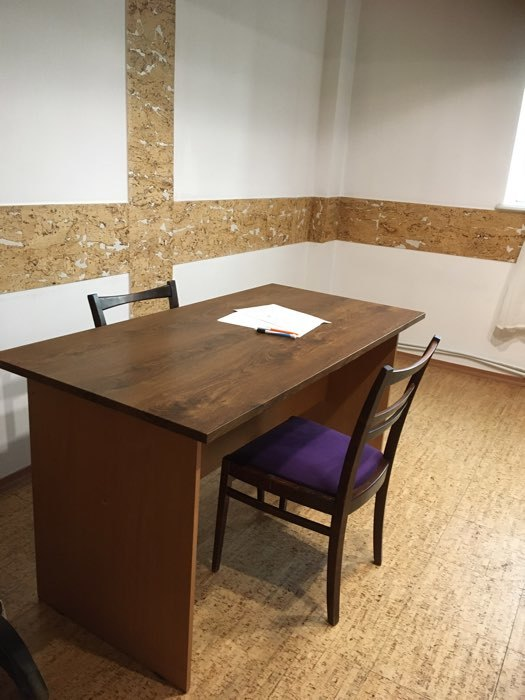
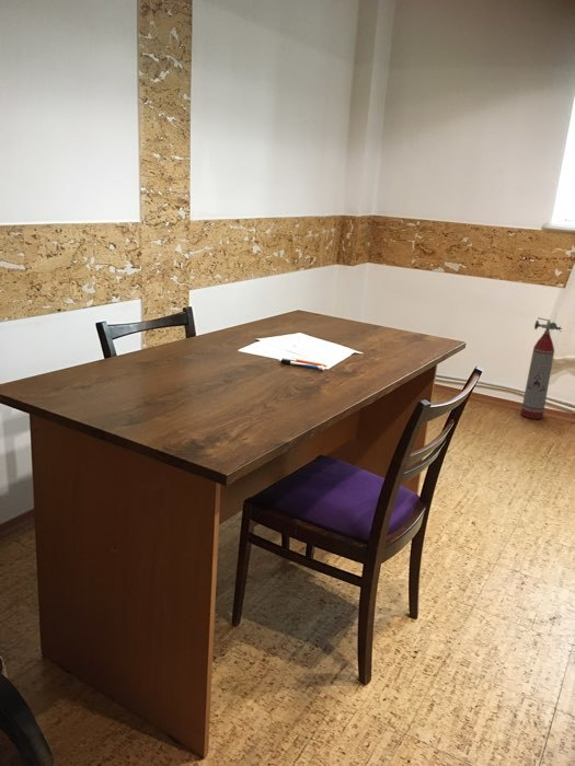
+ fire extinguisher (540, 369)
